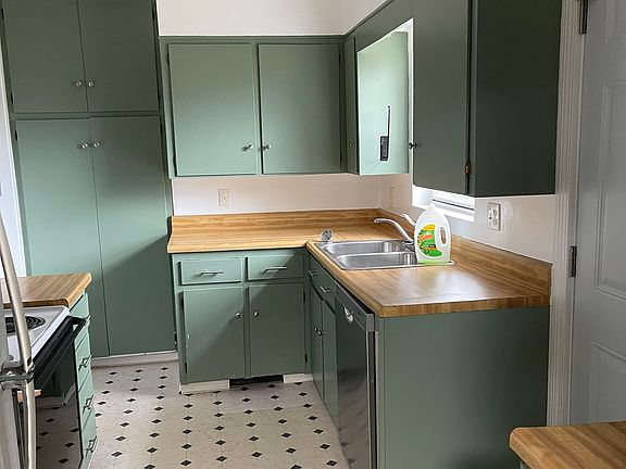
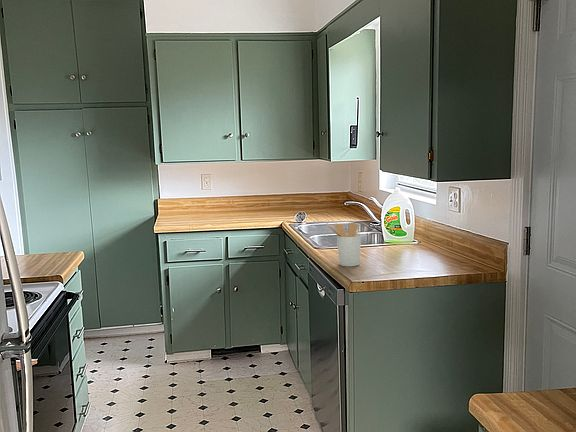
+ utensil holder (343, 242)
